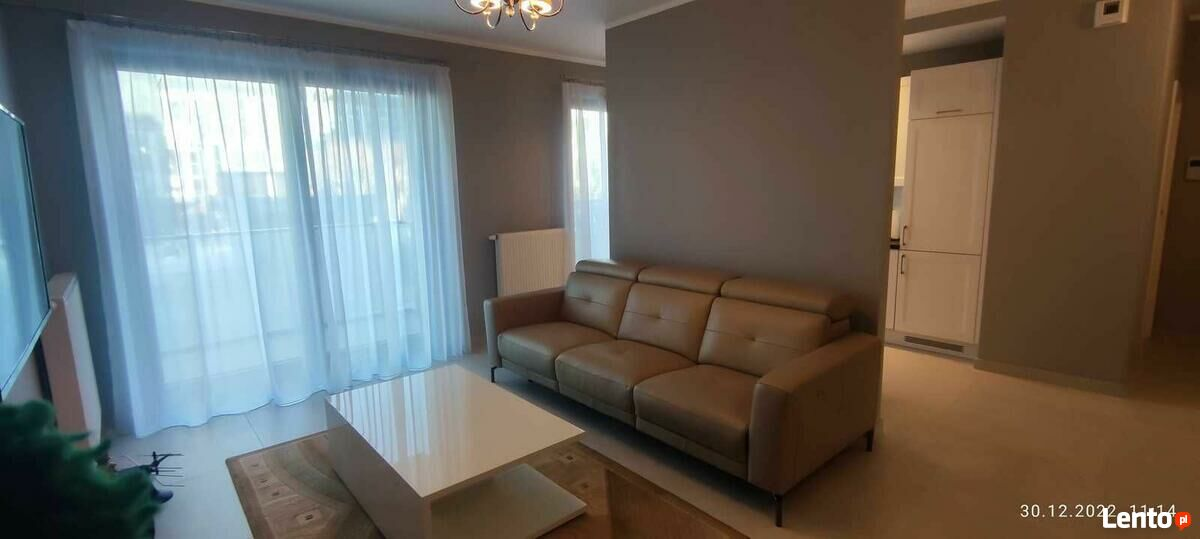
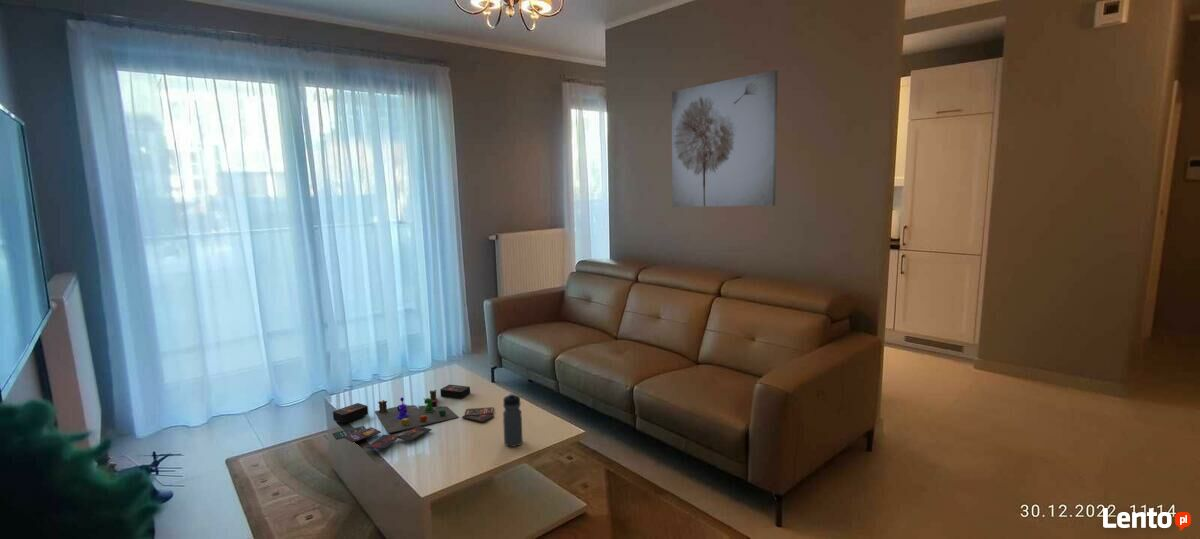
+ wall art (720, 145)
+ water bottle (512, 418)
+ board game (414, 410)
